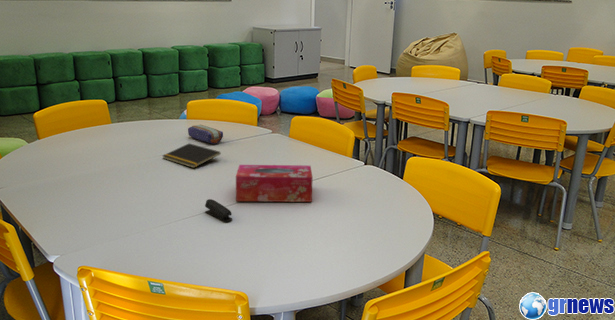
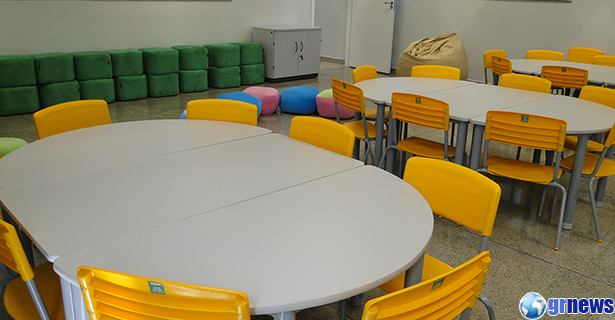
- notepad (191, 155)
- stapler (218, 209)
- pencil case (205, 133)
- tissue box (274, 182)
